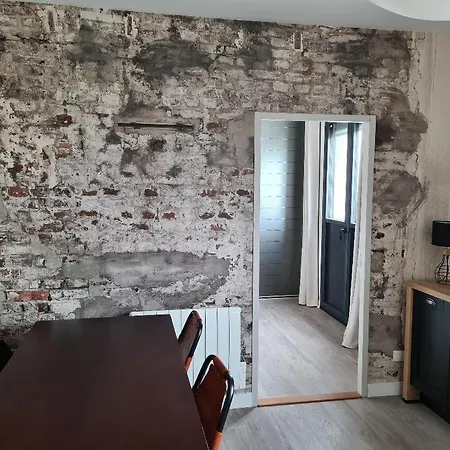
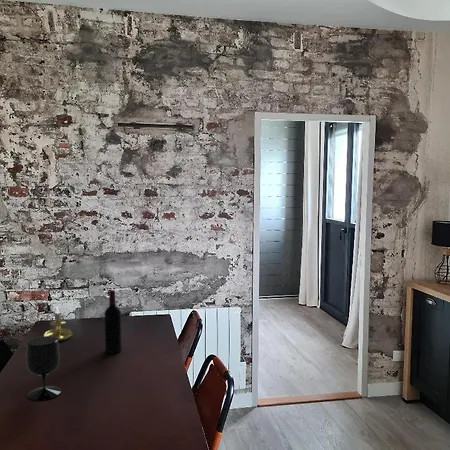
+ candle holder (57, 320)
+ wine glass (43, 366)
+ wine bottle (112, 320)
